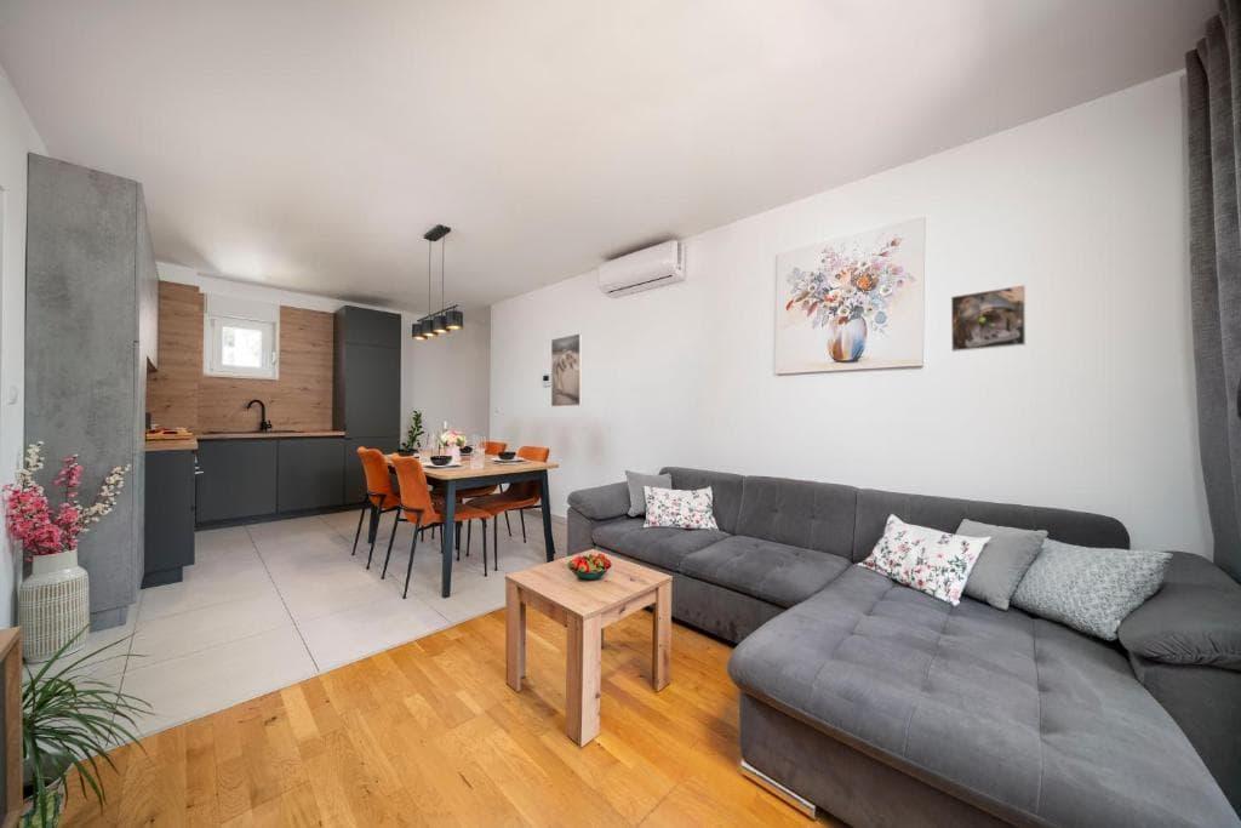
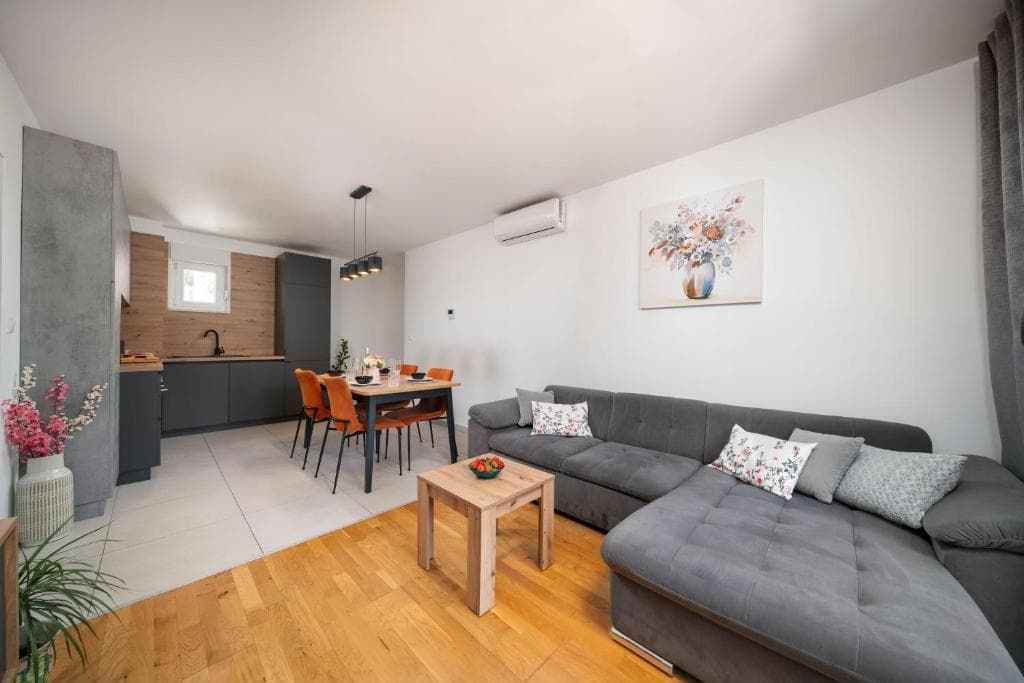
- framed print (566, 371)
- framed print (986, 319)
